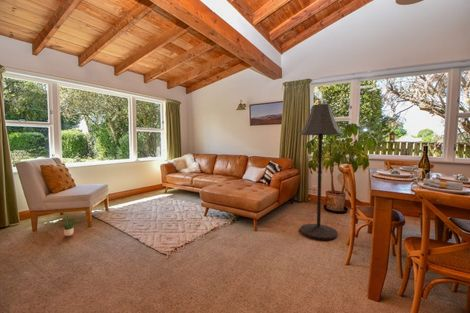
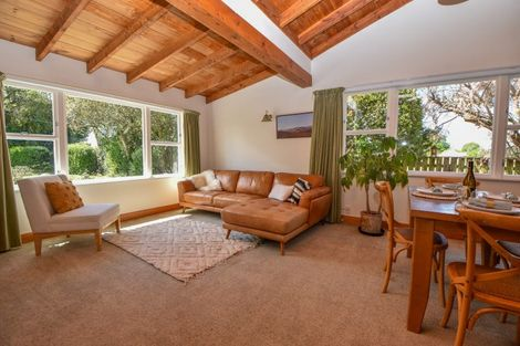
- potted plant (68, 224)
- floor lamp (319, 170)
